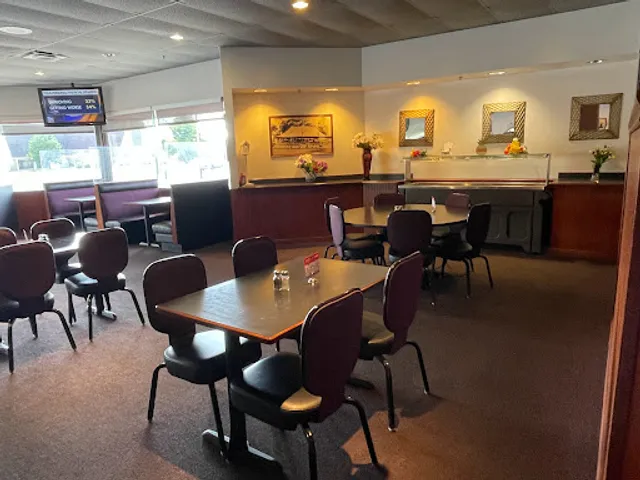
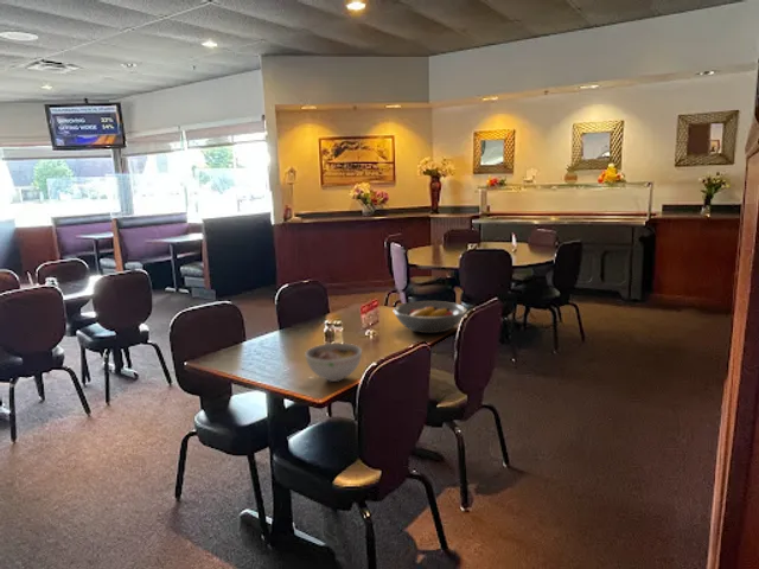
+ fruit bowl (429, 315)
+ bowl (333, 364)
